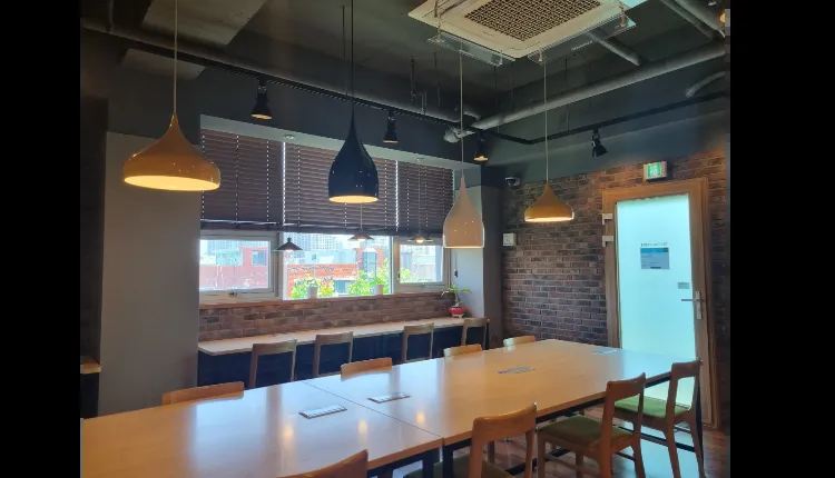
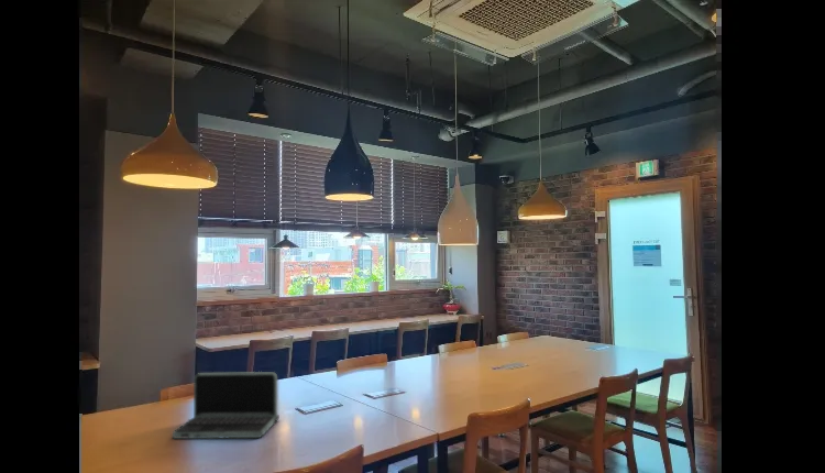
+ laptop (226, 402)
